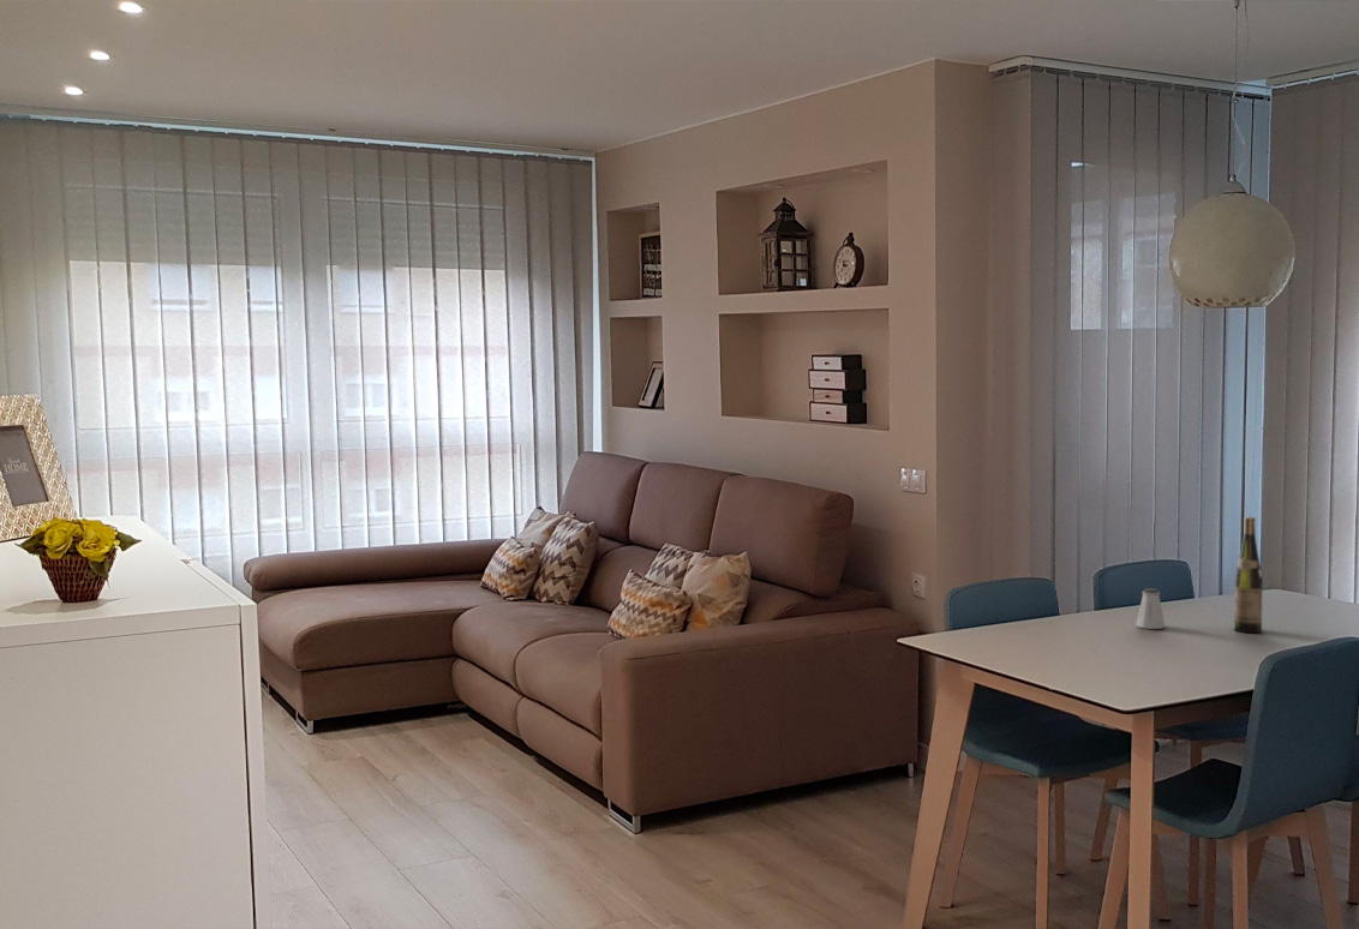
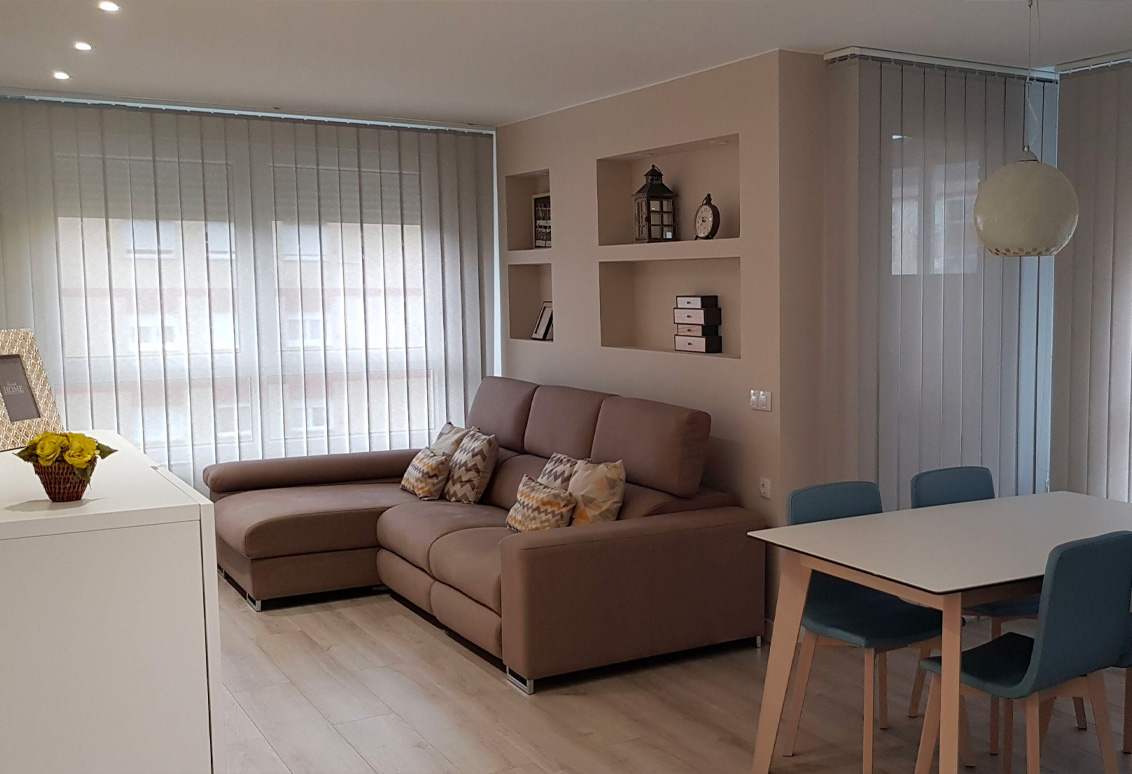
- saltshaker (1150, 607)
- wine bottle (1249, 574)
